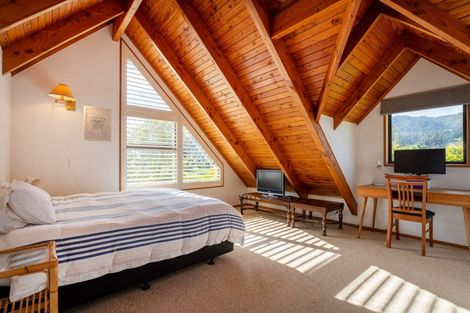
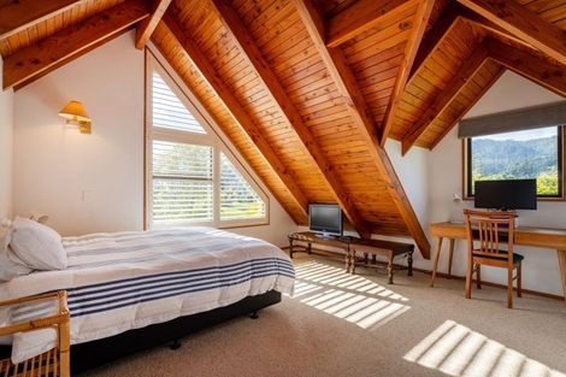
- wall art (97, 124)
